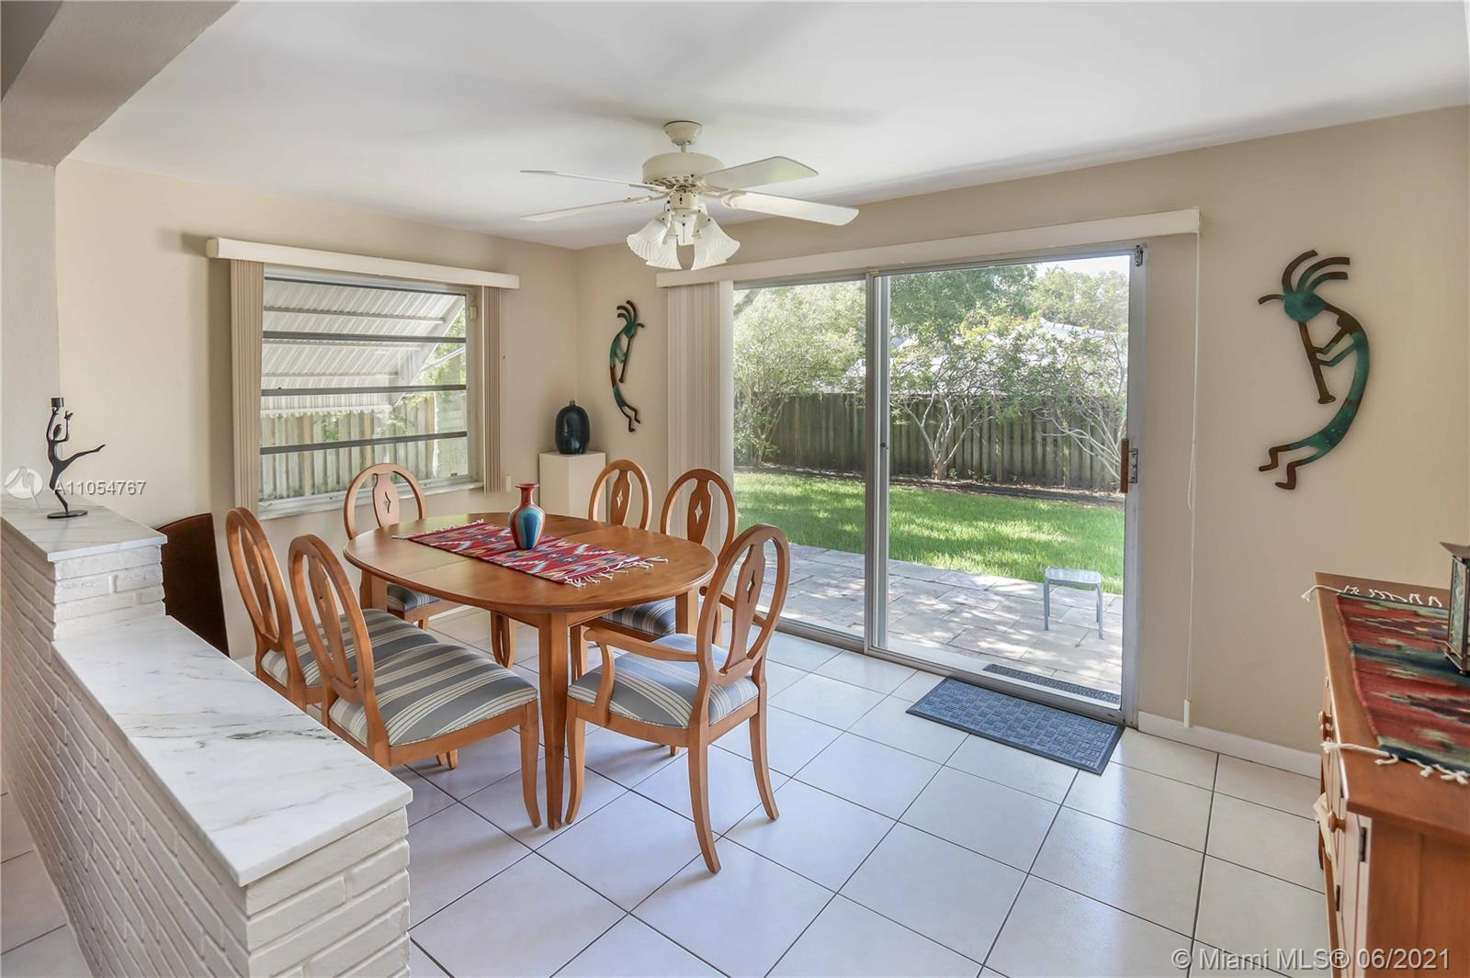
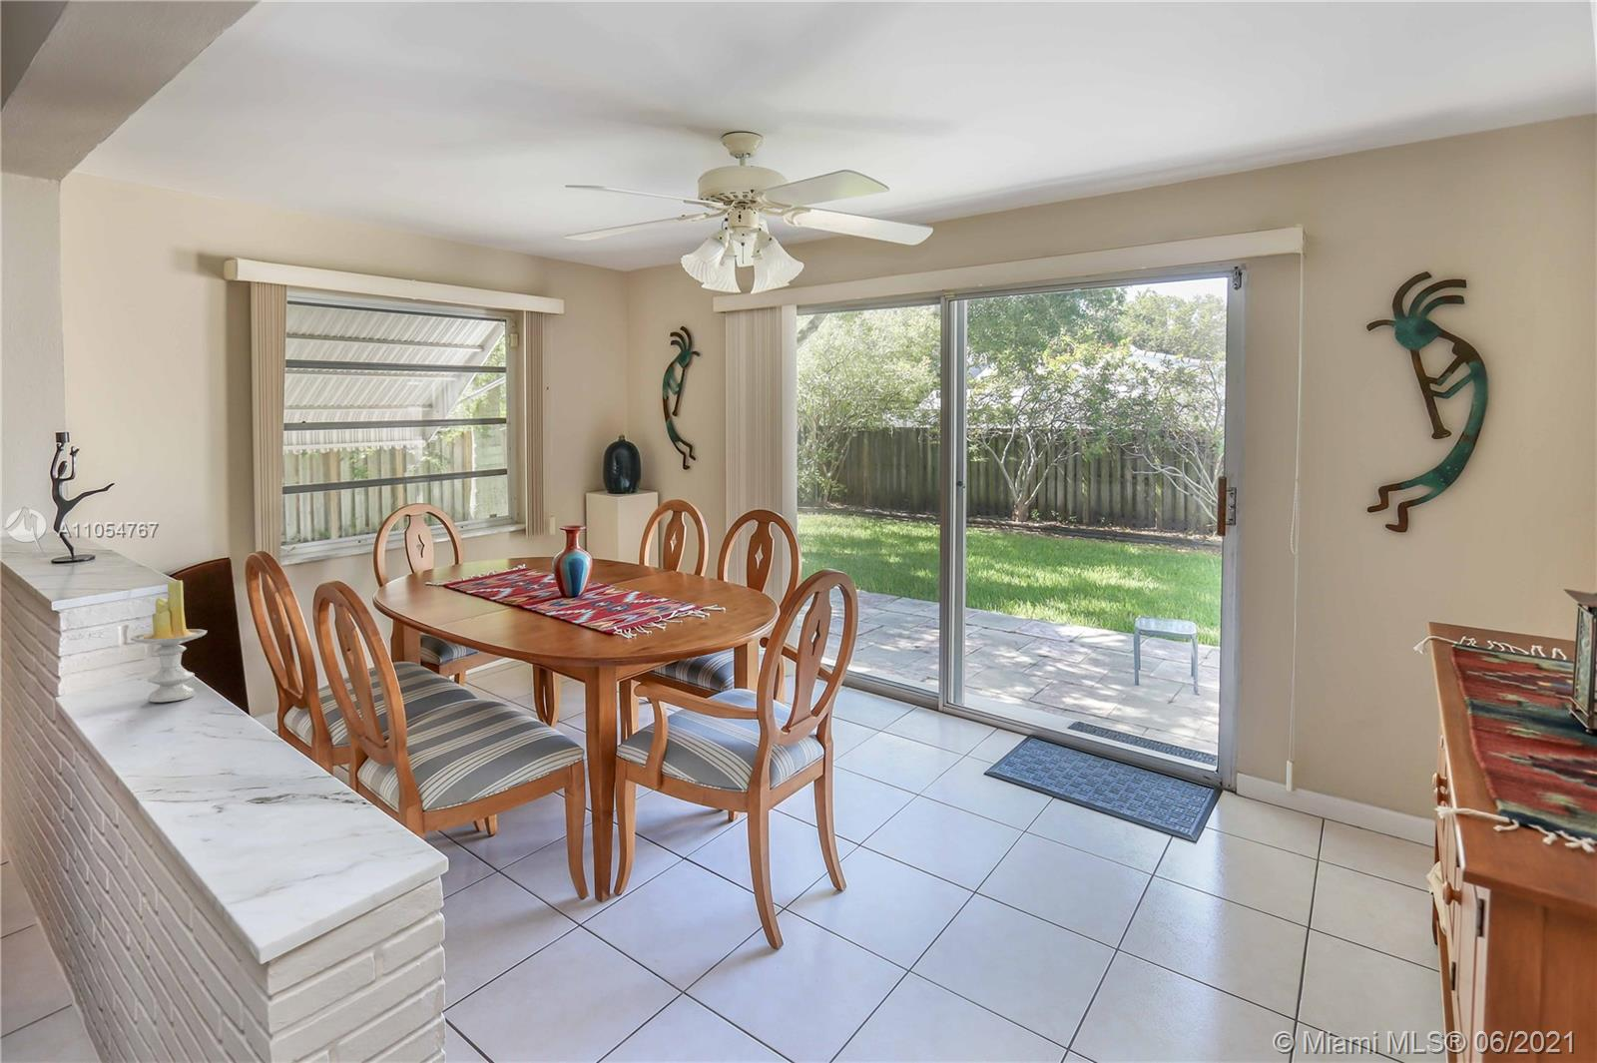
+ candle (170, 638)
